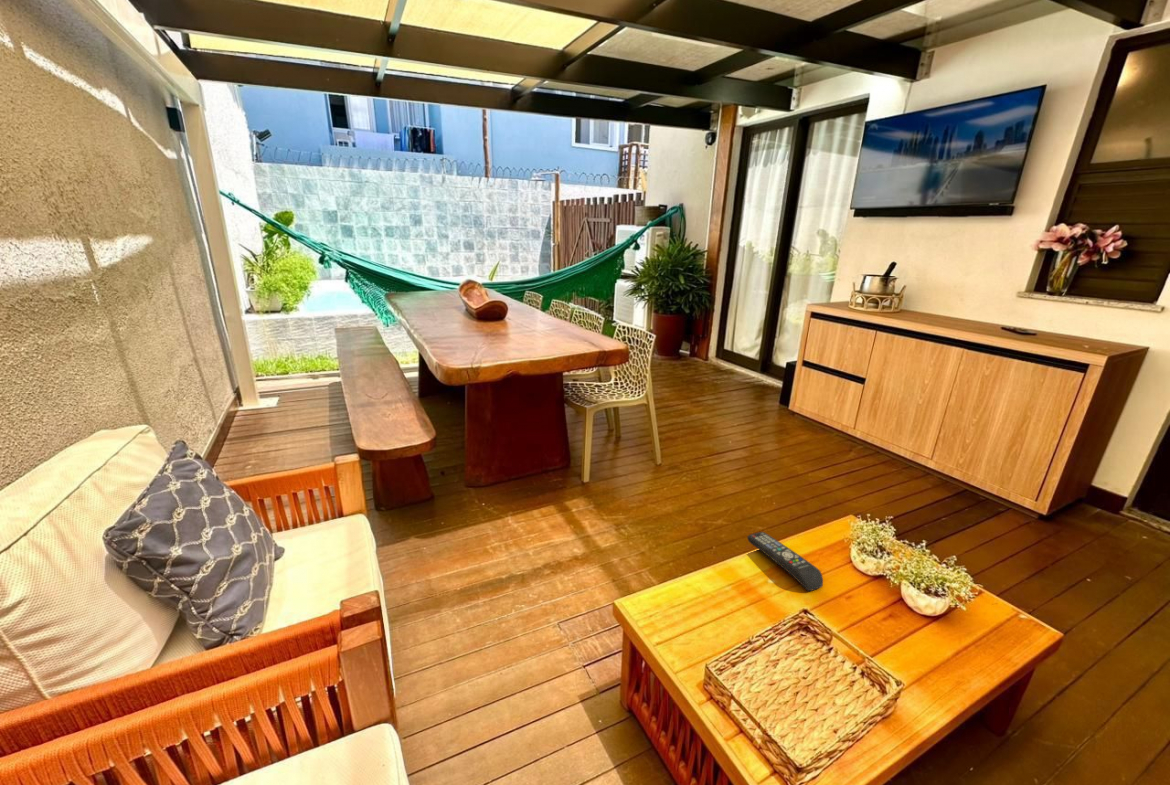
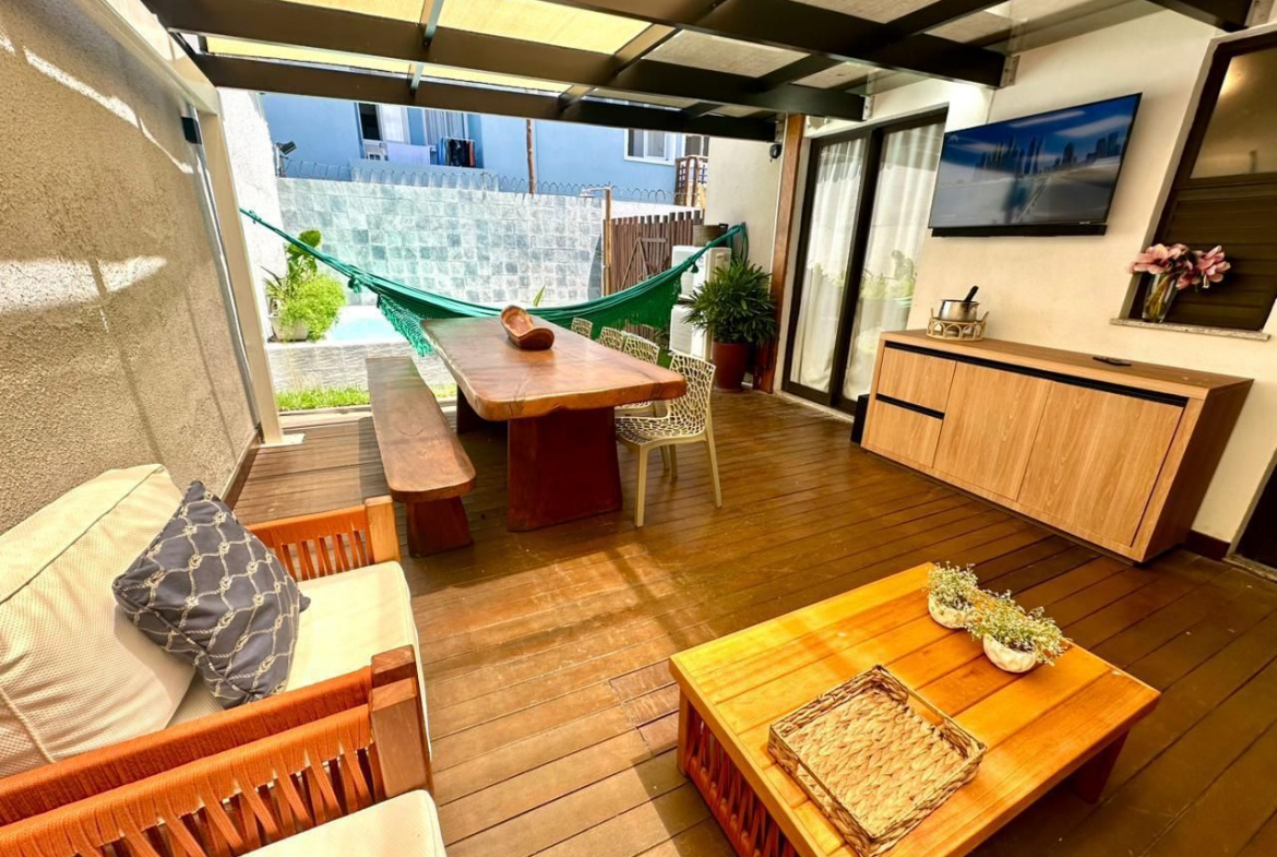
- remote control (783, 557)
